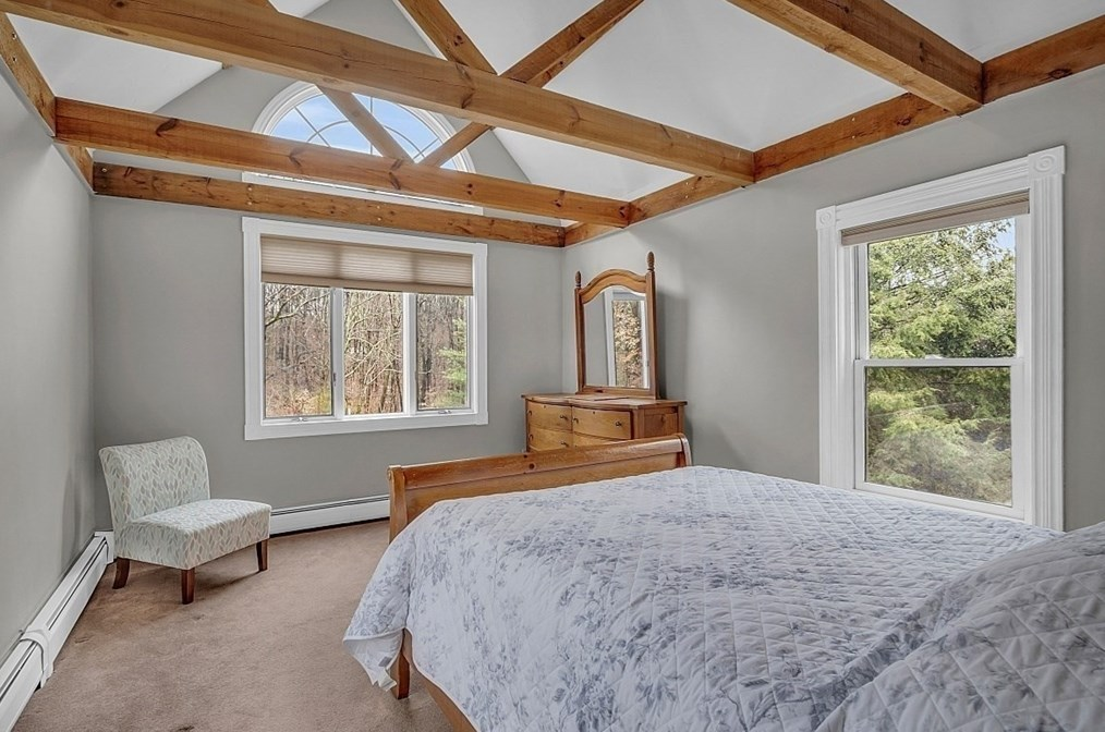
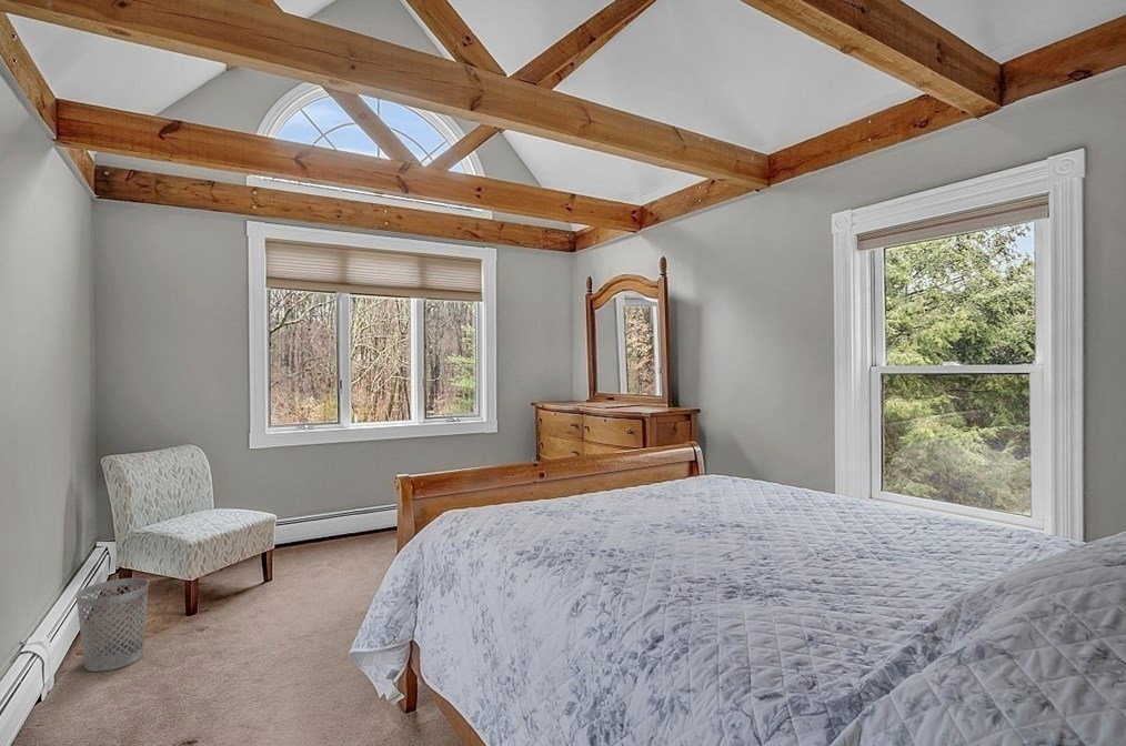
+ wastebasket (114, 624)
